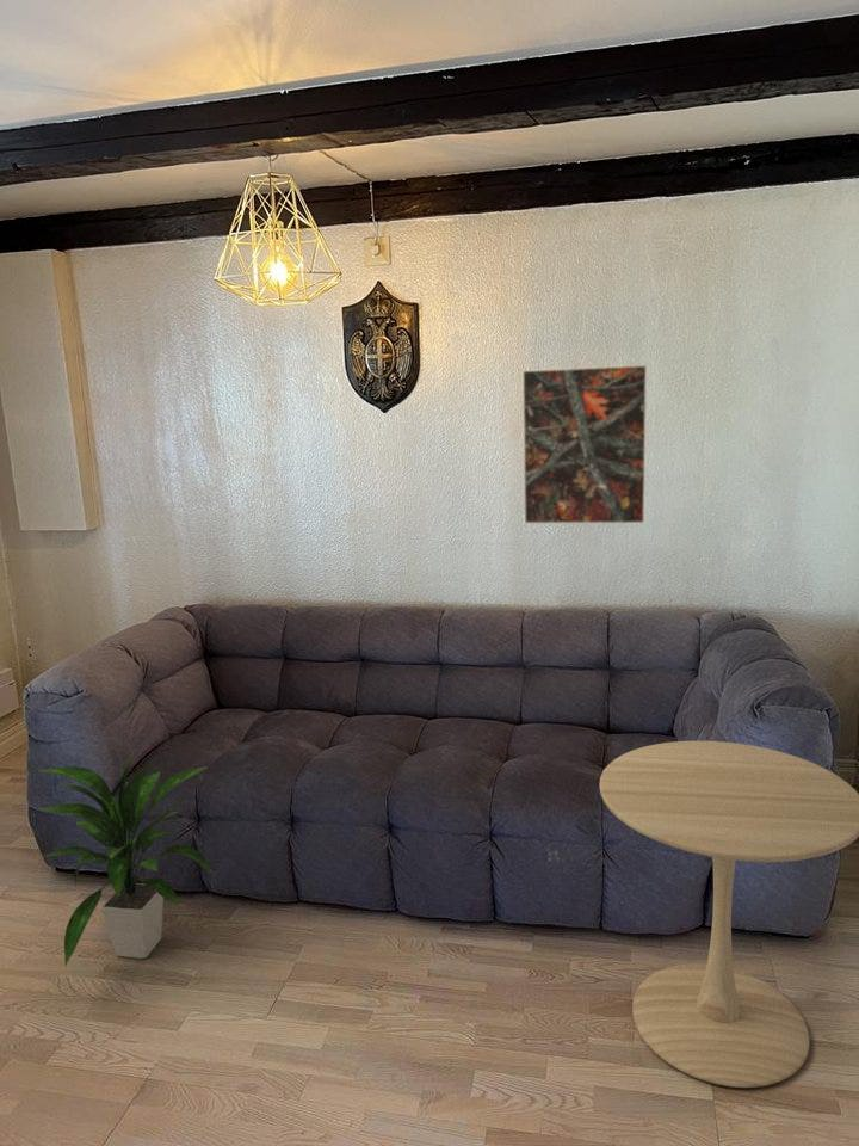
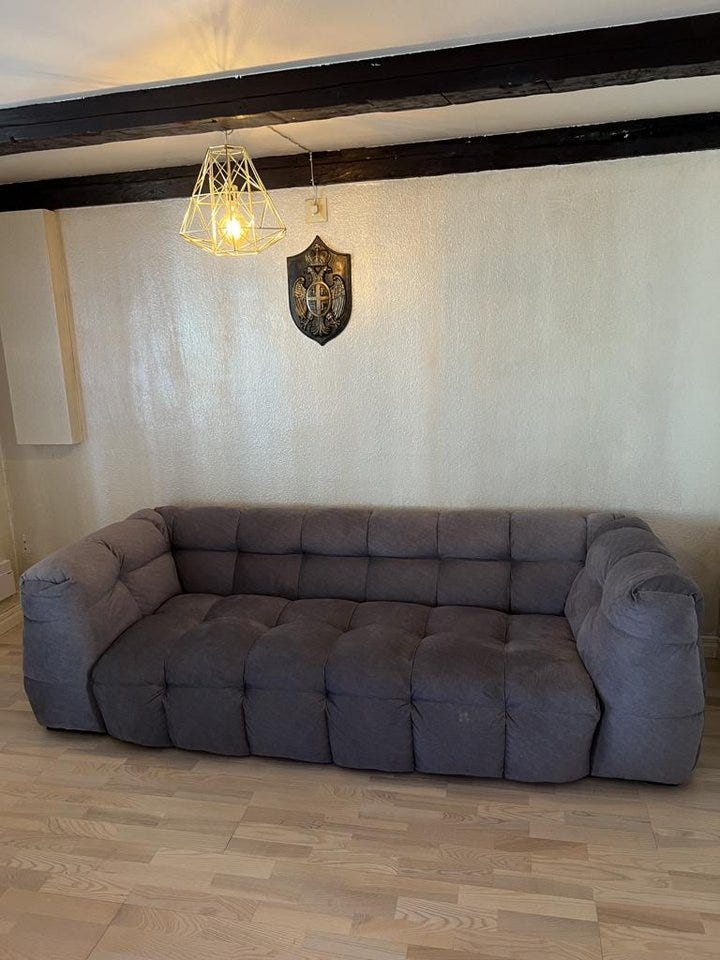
- indoor plant (119, 852)
- side table (722, 908)
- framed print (583, 446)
